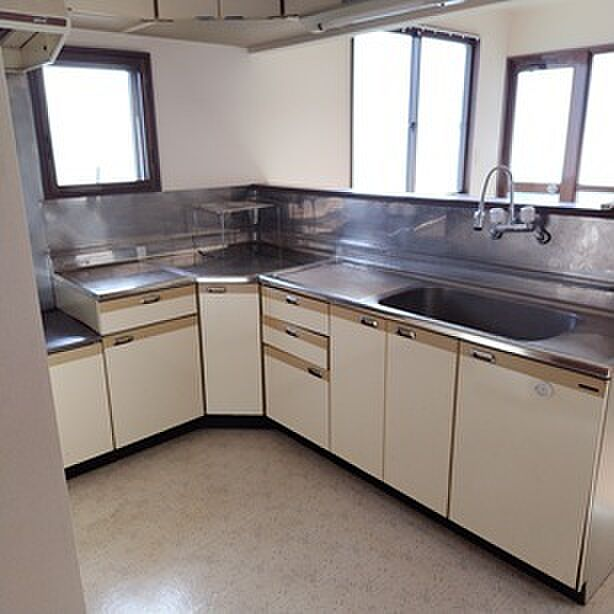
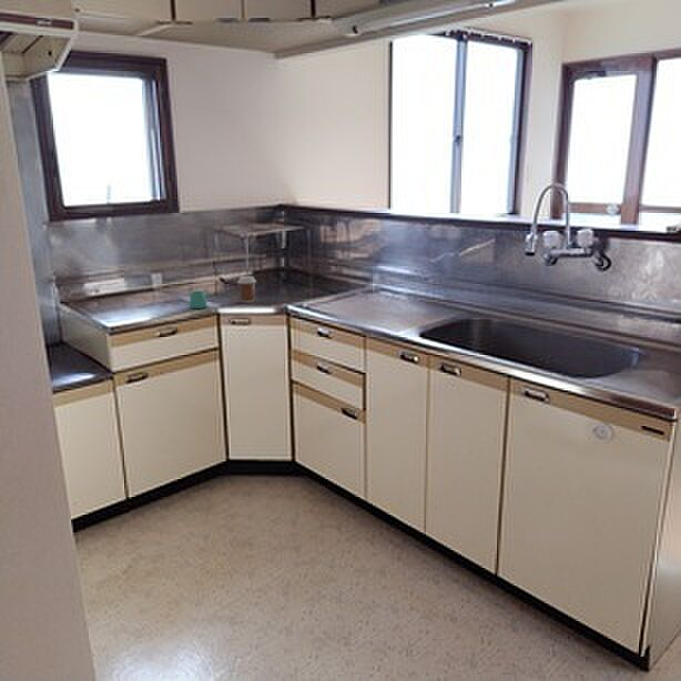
+ mug (201, 298)
+ coffee cup (246, 288)
